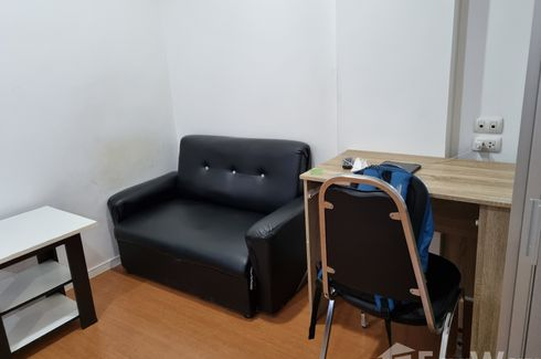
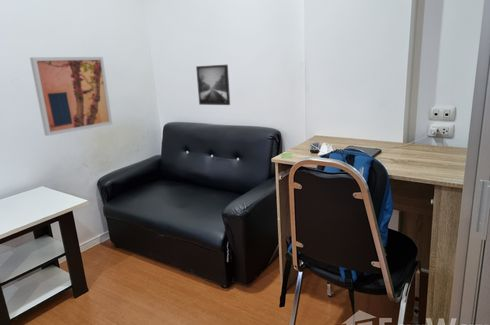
+ wall art (75, 94)
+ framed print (212, 85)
